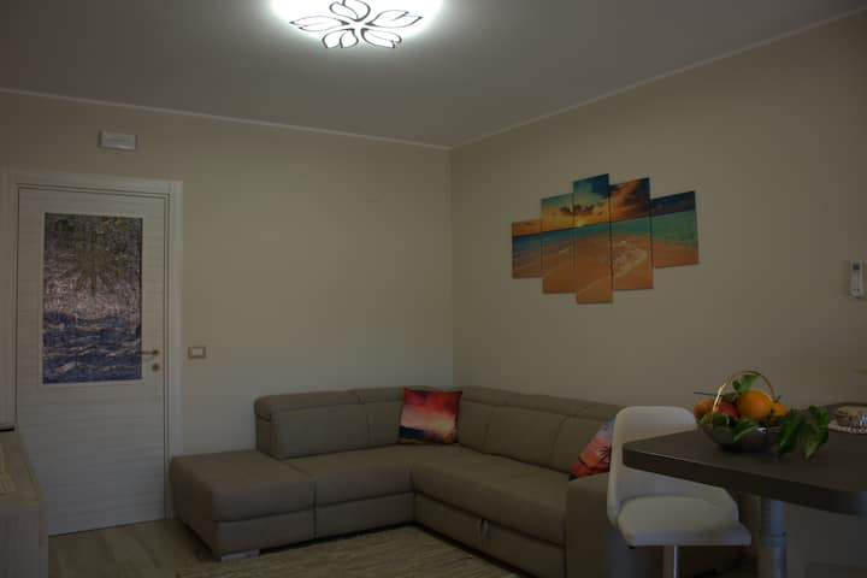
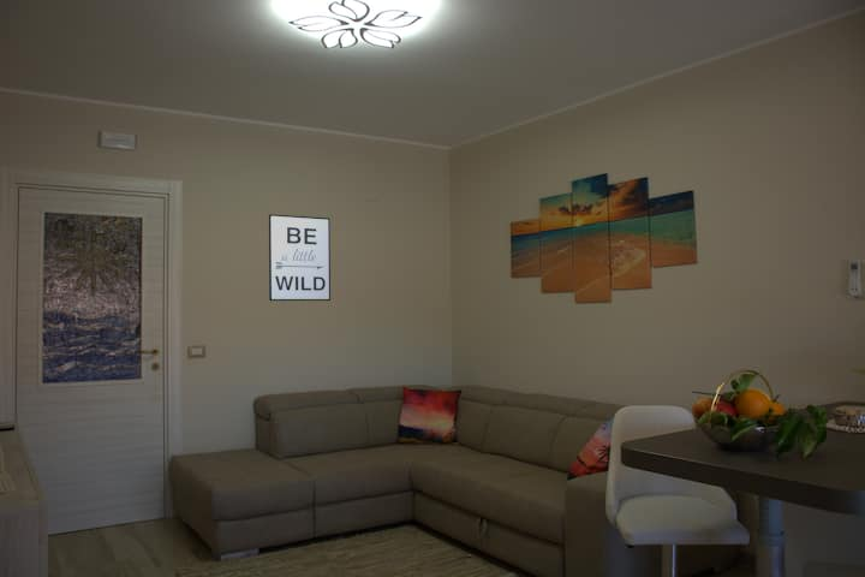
+ wall art (299, 257)
